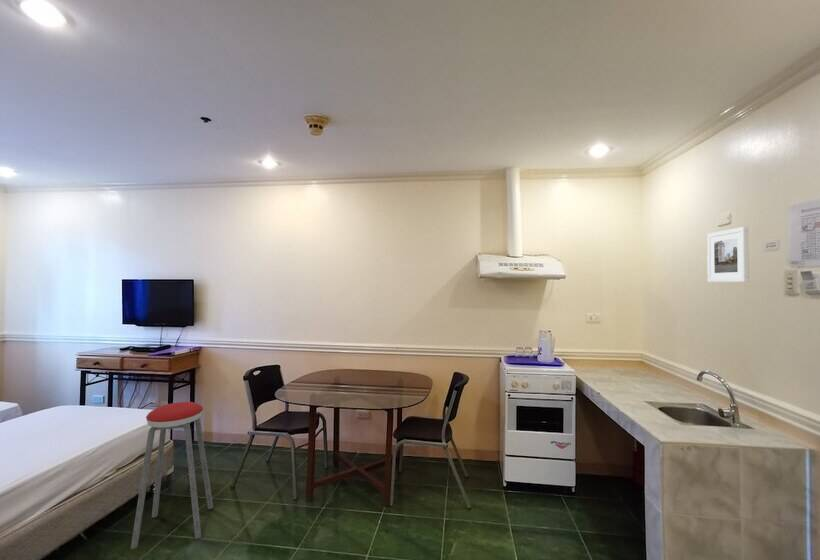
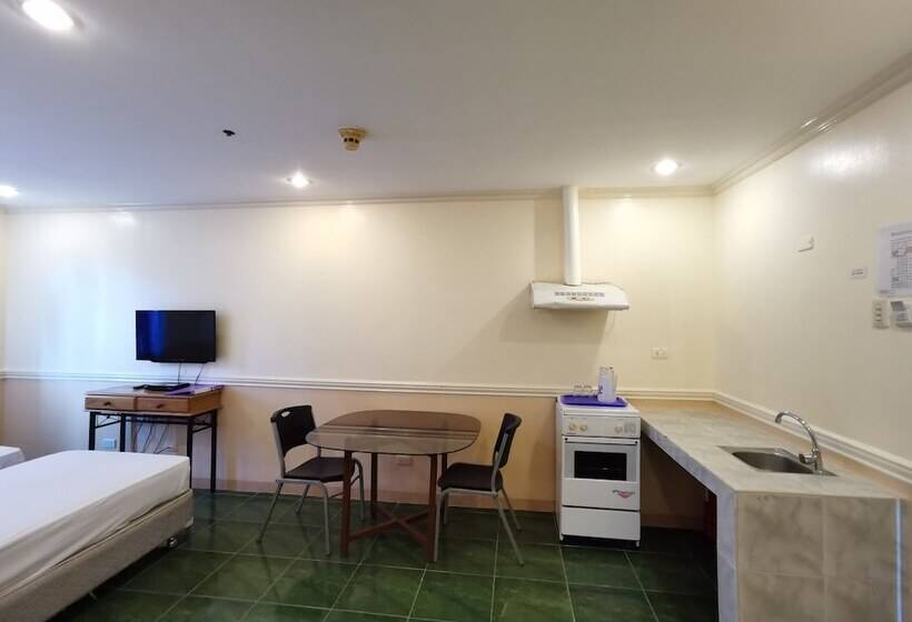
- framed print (726, 256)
- music stool (188, 466)
